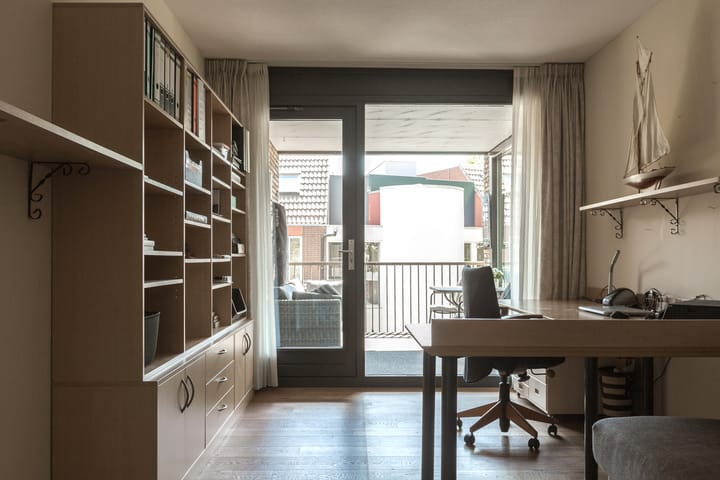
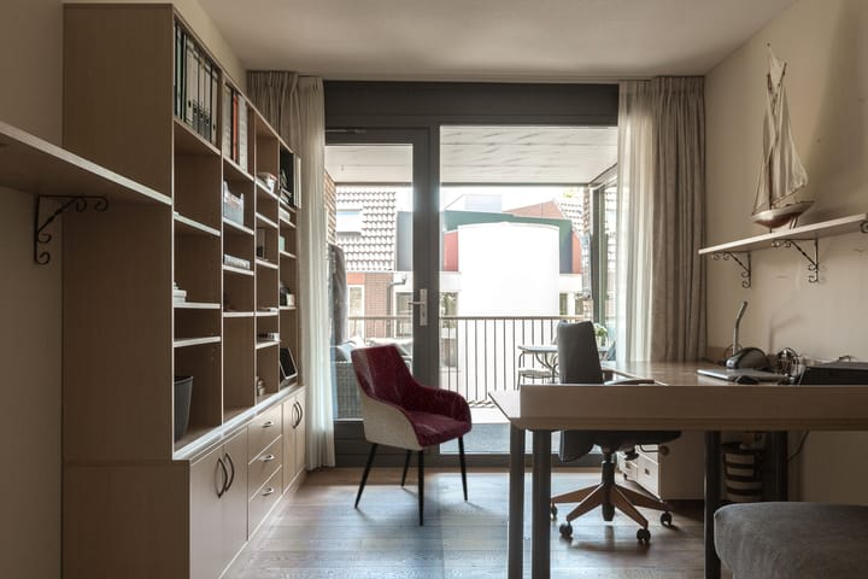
+ armchair (409, 426)
